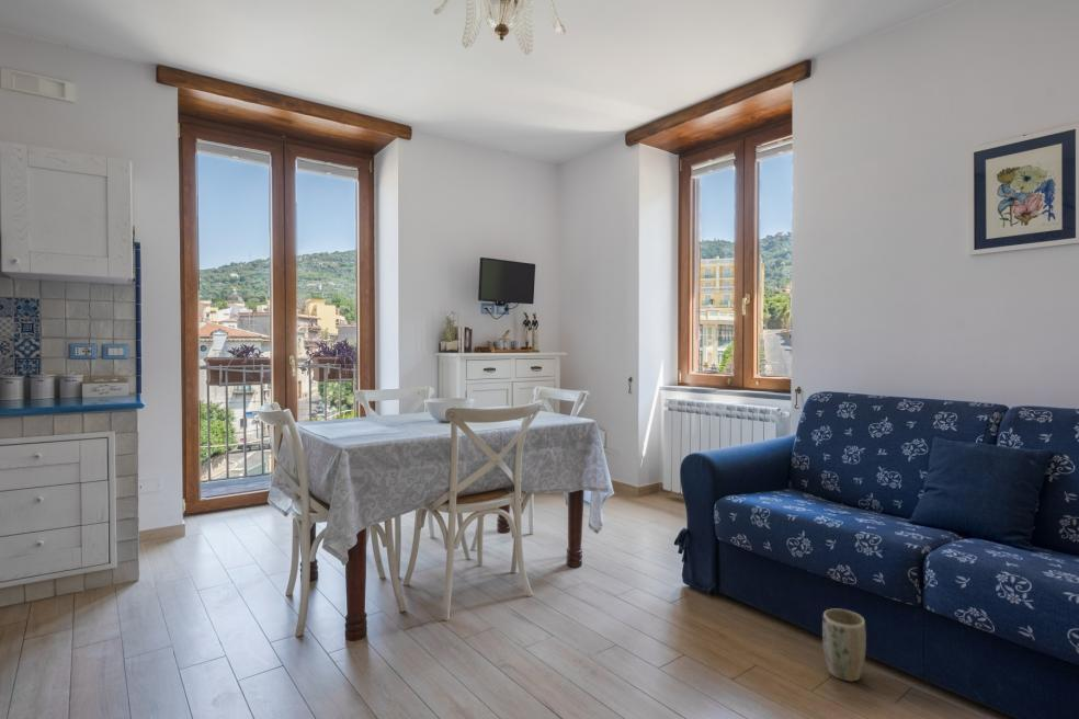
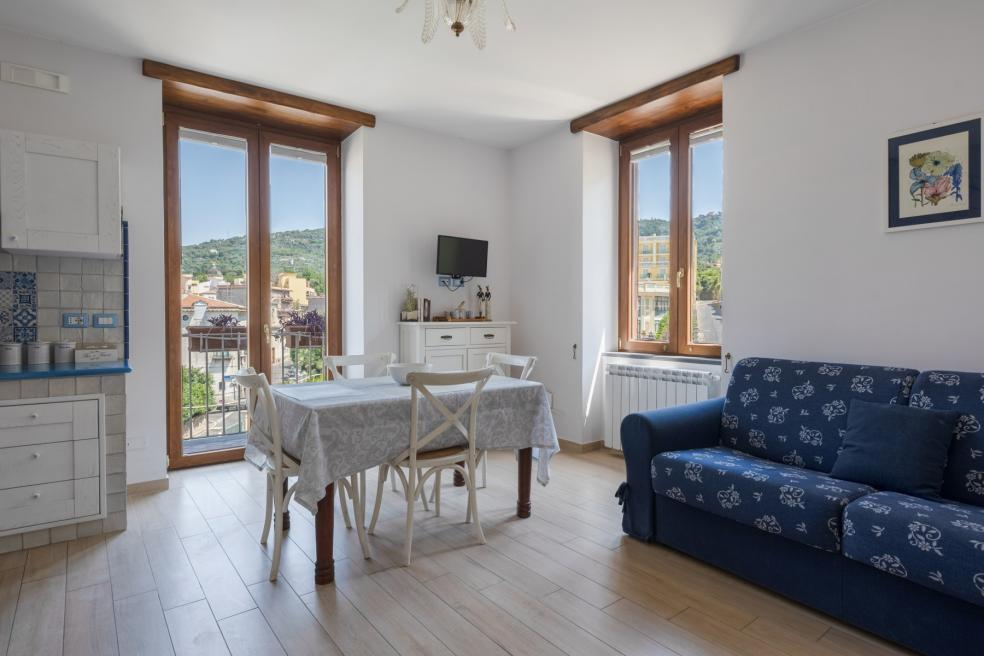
- plant pot (843, 644)
